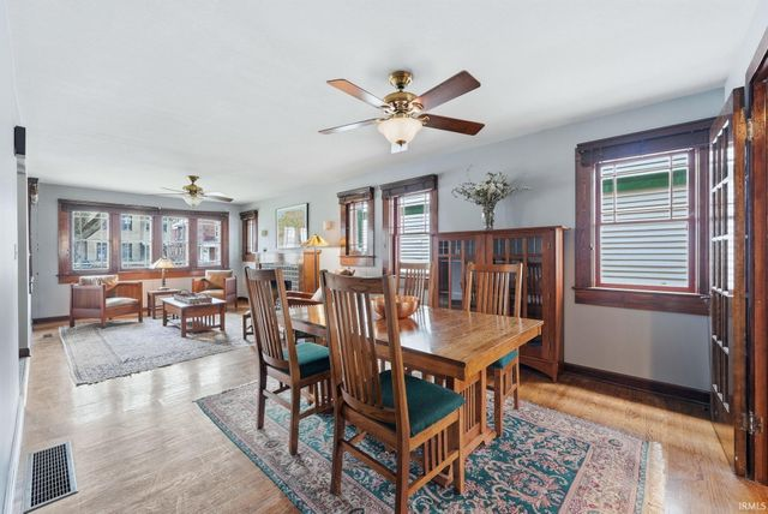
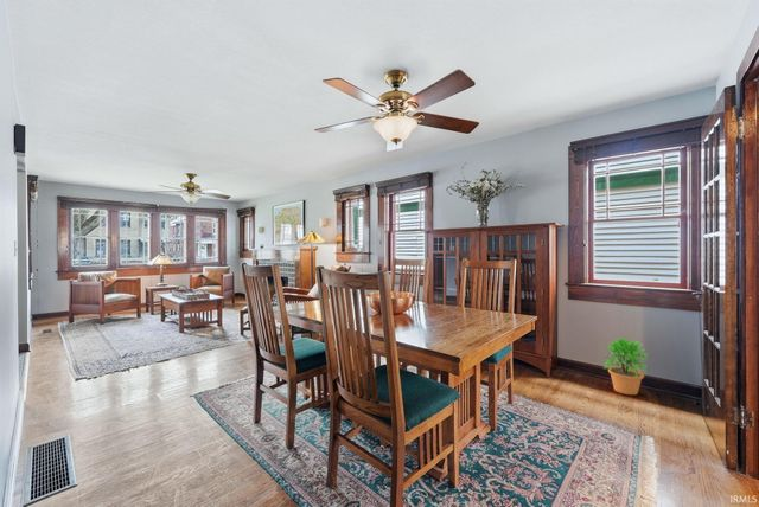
+ potted plant (624, 364)
